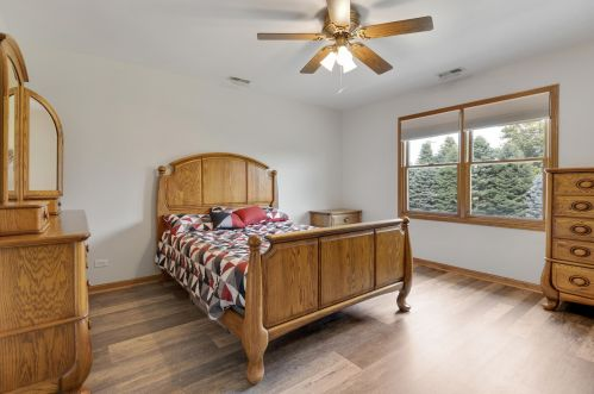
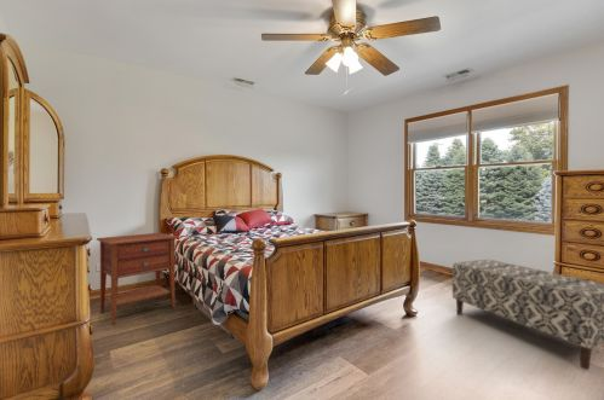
+ nightstand (138, 273)
+ bench (525, 302)
